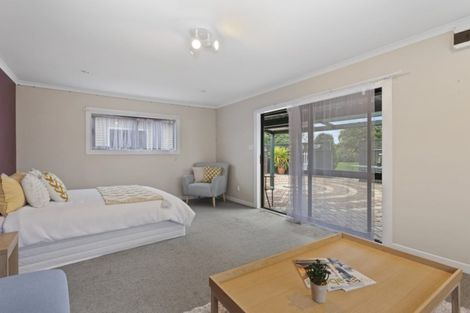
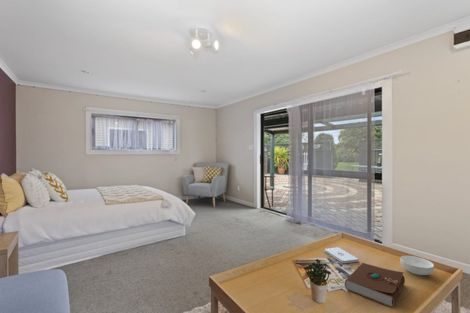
+ book (375, 280)
+ notepad (340, 254)
+ cereal bowl (416, 266)
